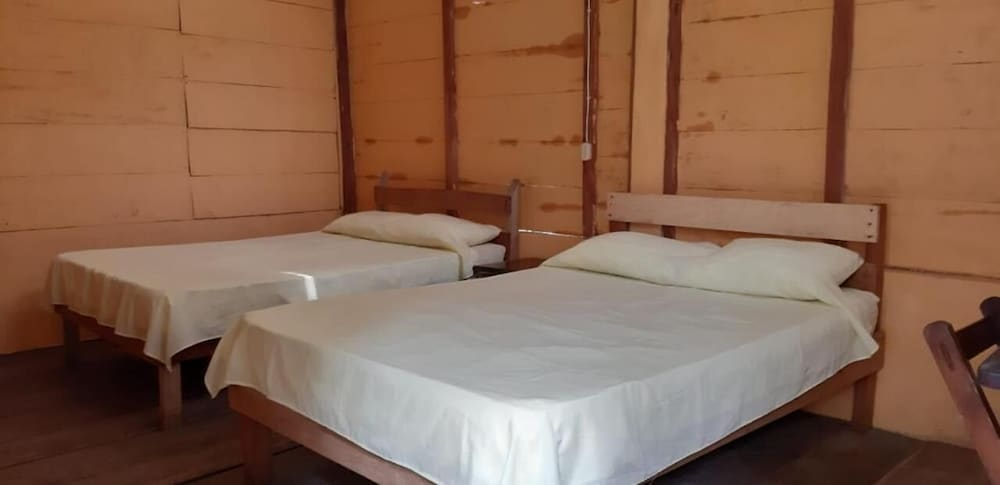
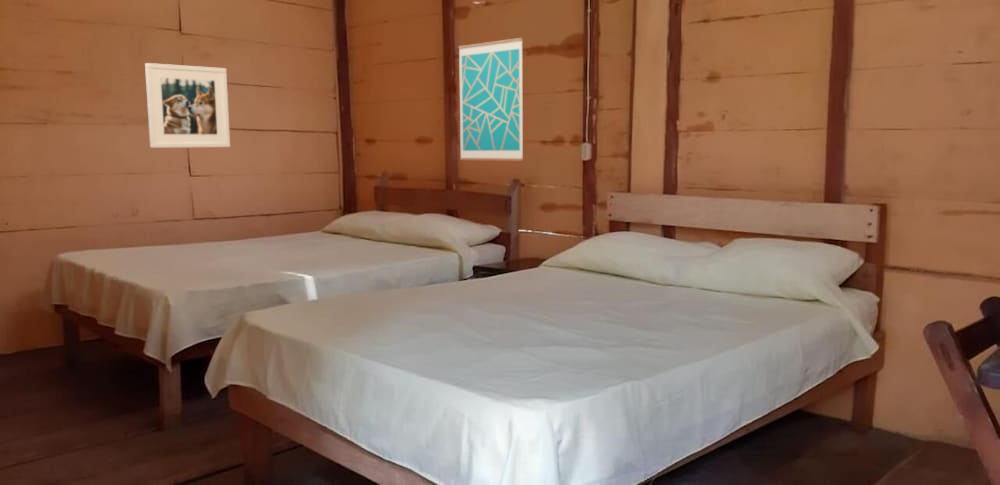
+ wall art (490, 101)
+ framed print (189, 106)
